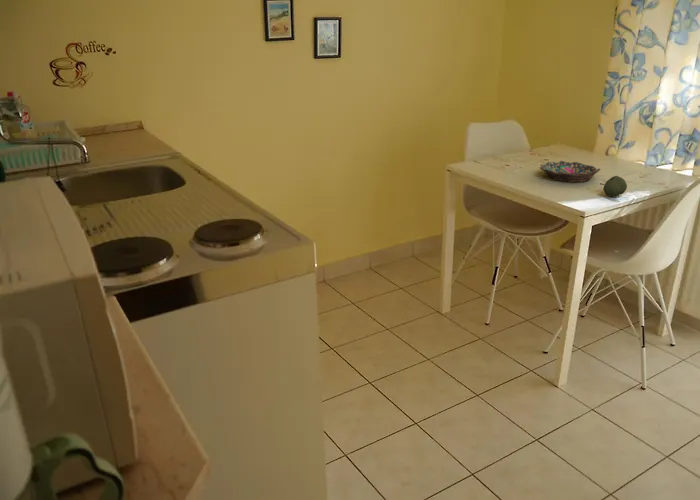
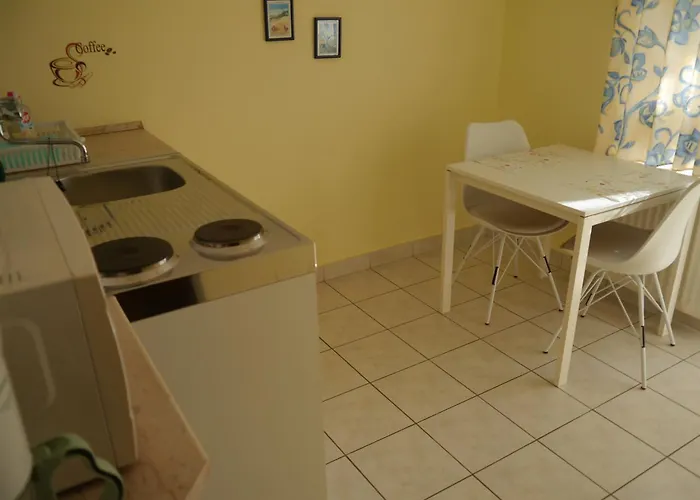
- bowl (568, 171)
- fruit (615, 186)
